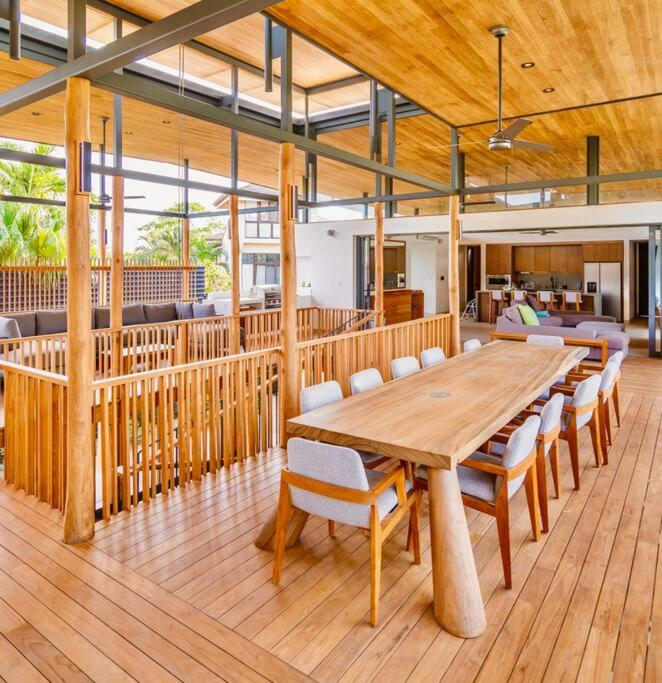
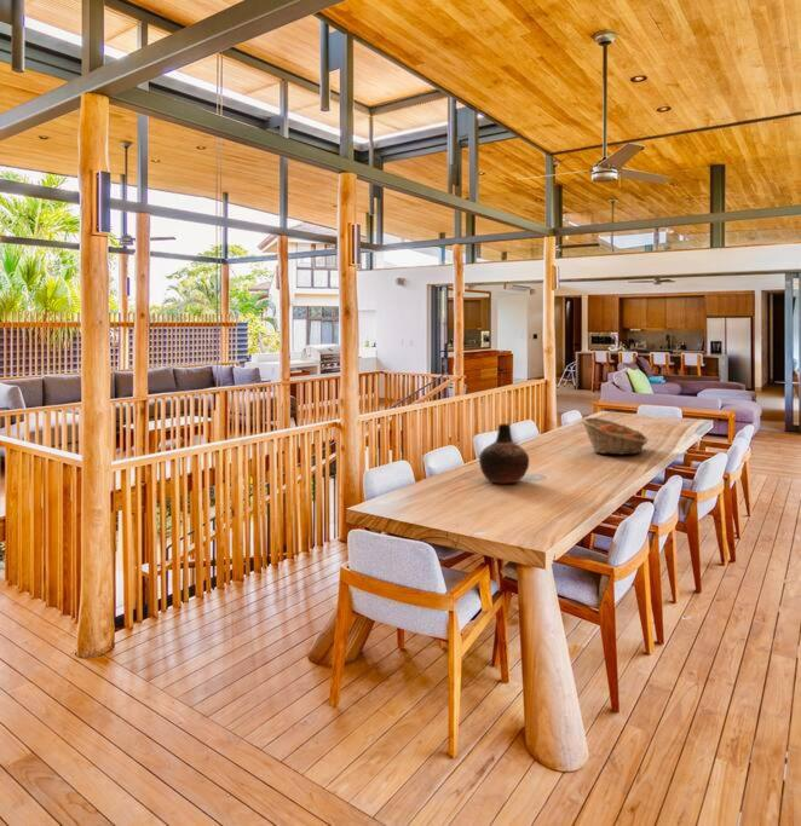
+ vase (503, 452)
+ fruit basket (613, 434)
